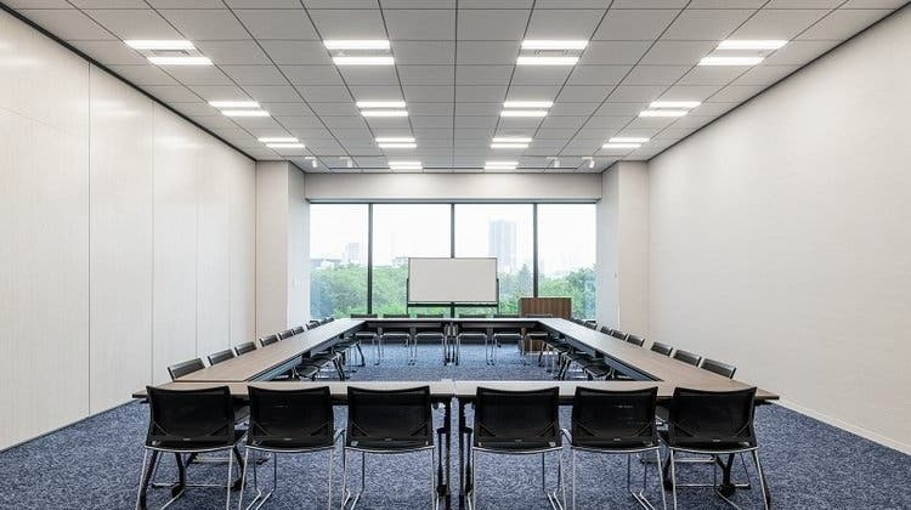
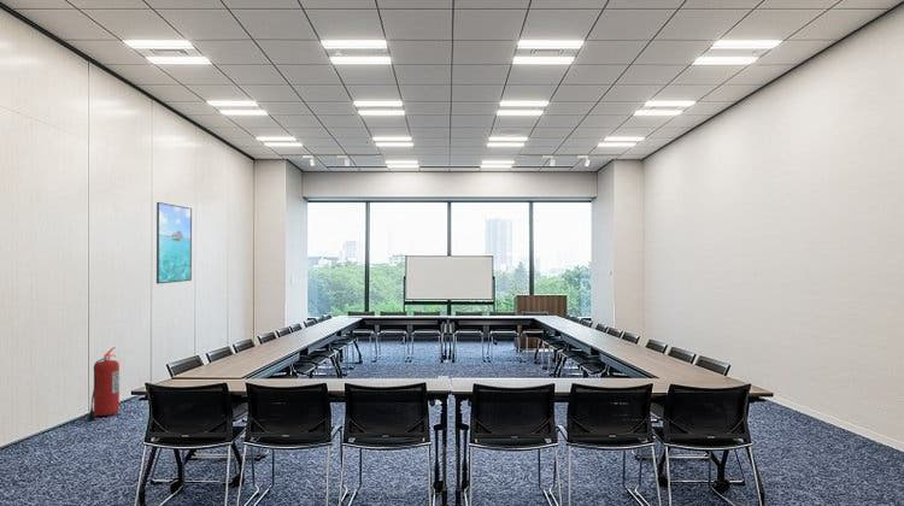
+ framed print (175, 243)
+ fire extinguisher (102, 382)
